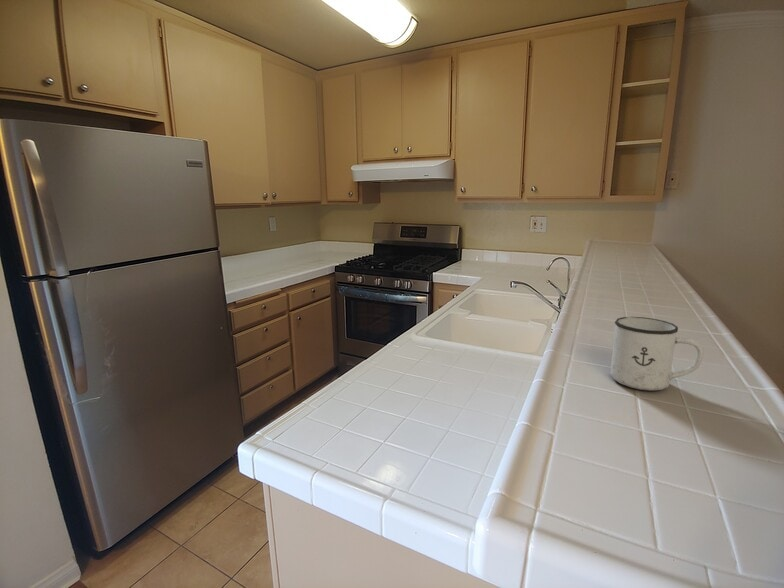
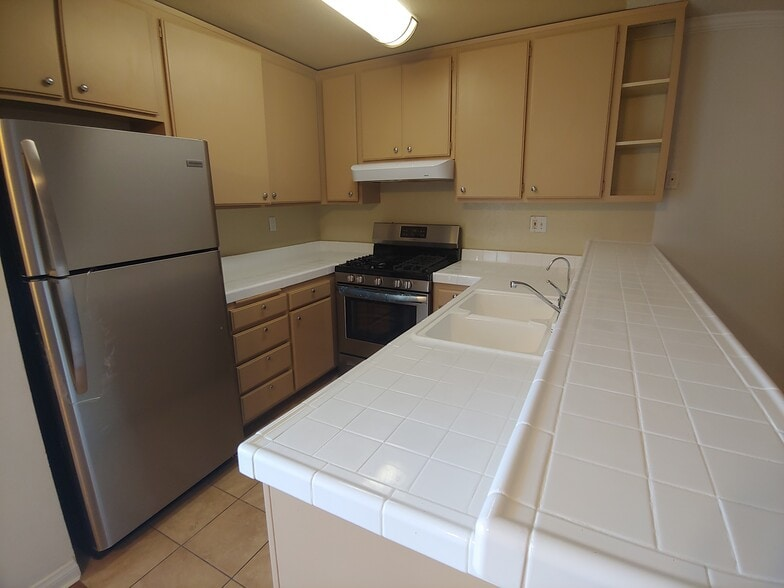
- mug (655, 354)
